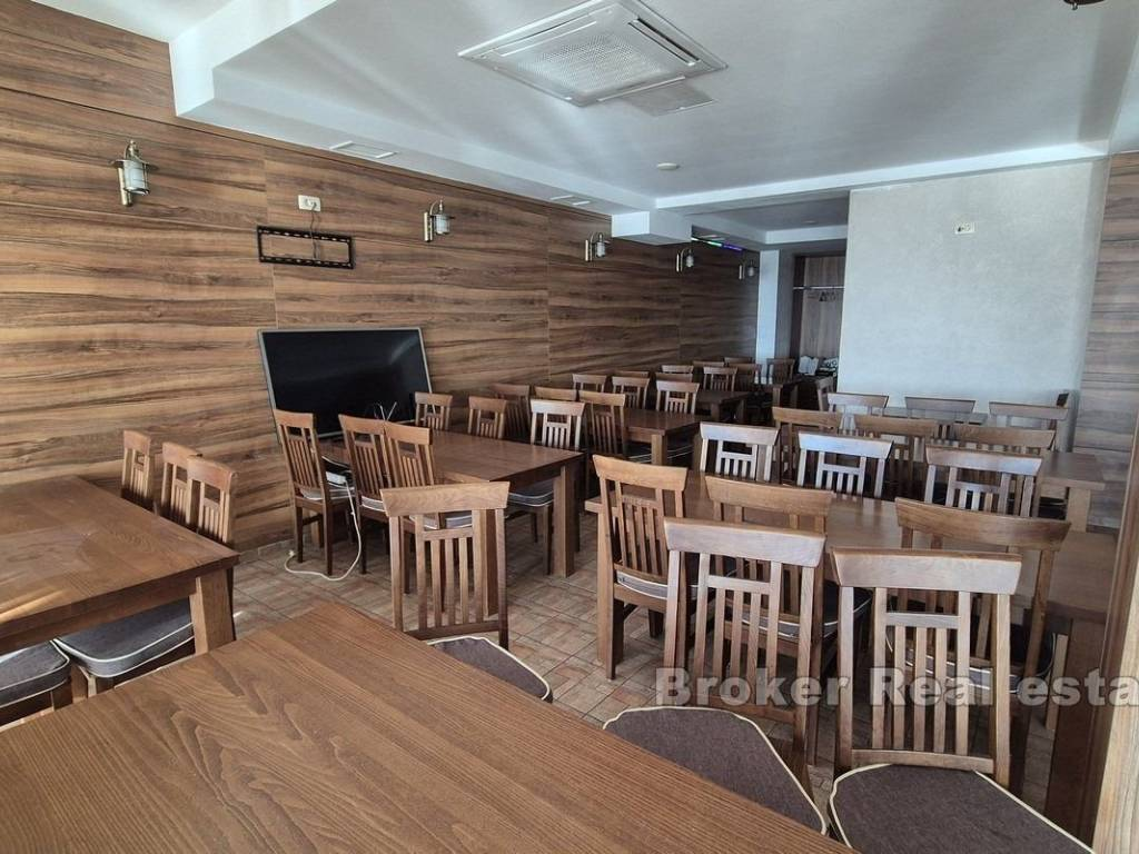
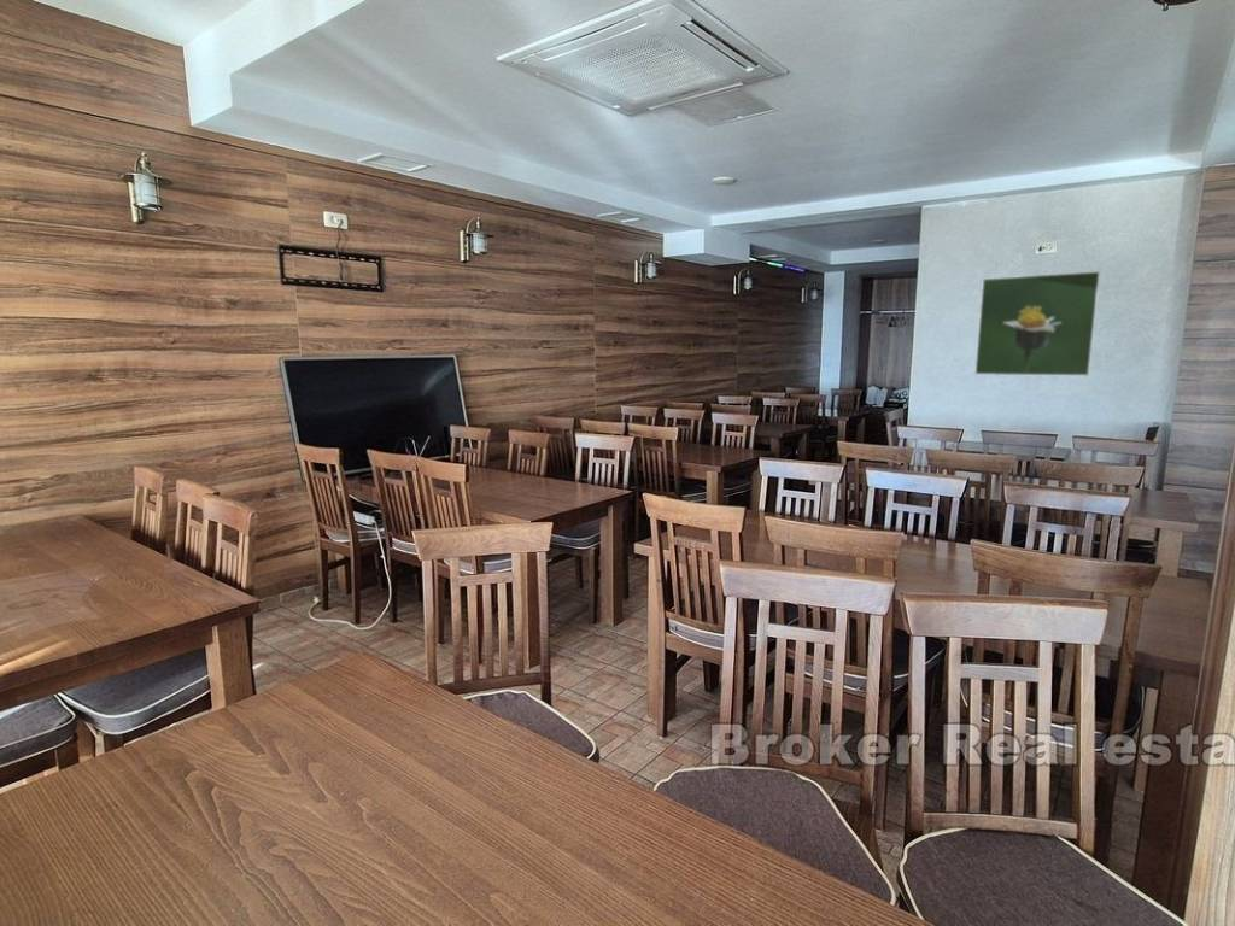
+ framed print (1034, 326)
